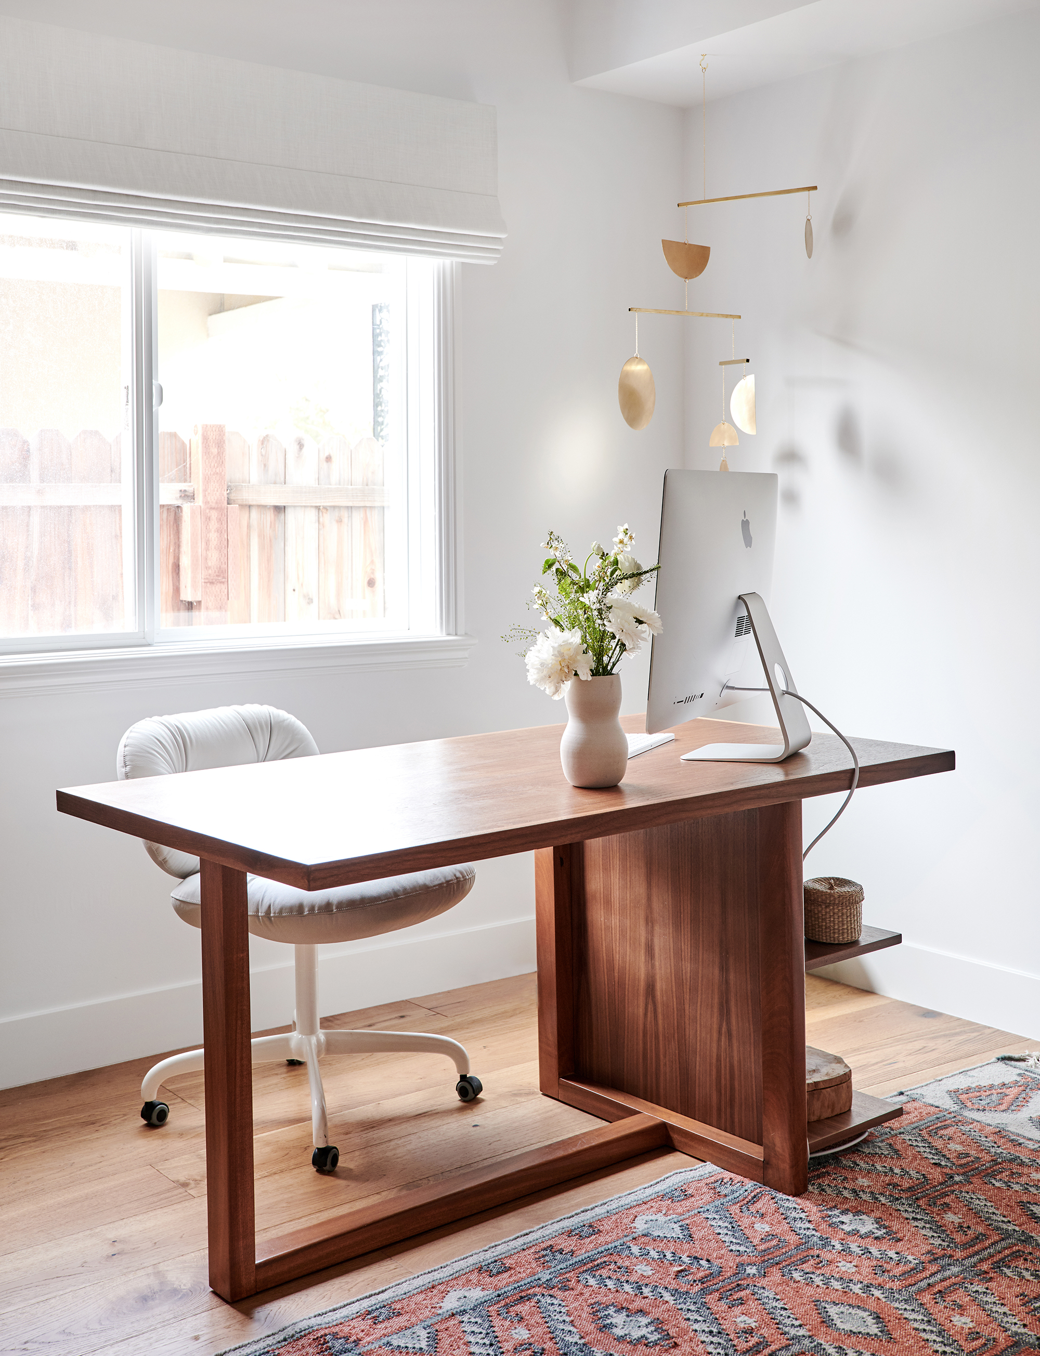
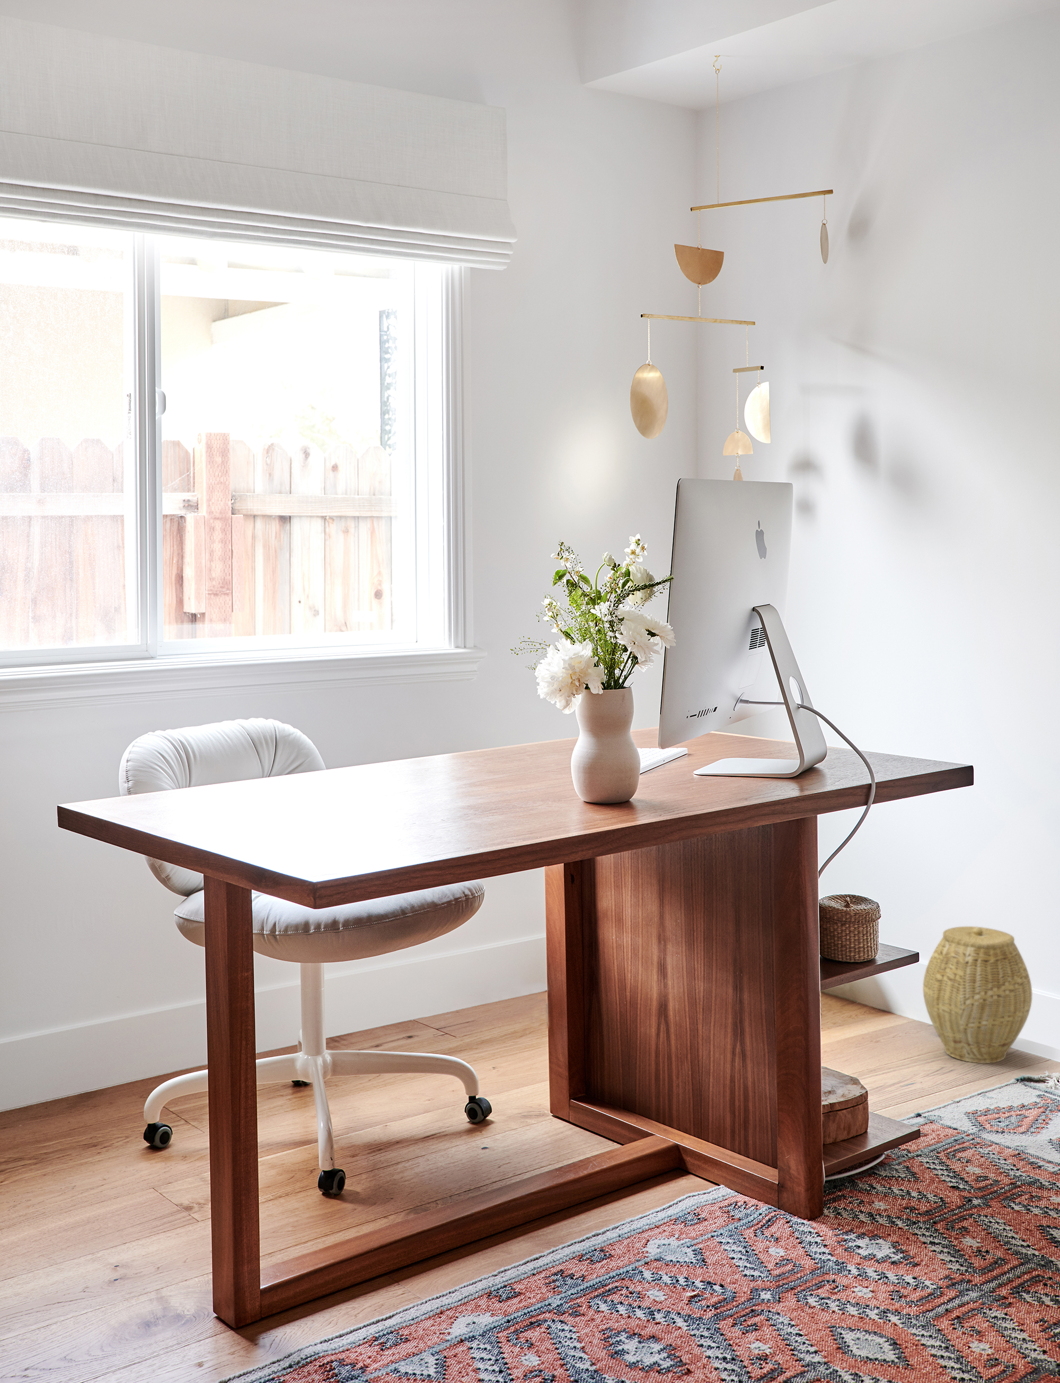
+ woven basket (976, 991)
